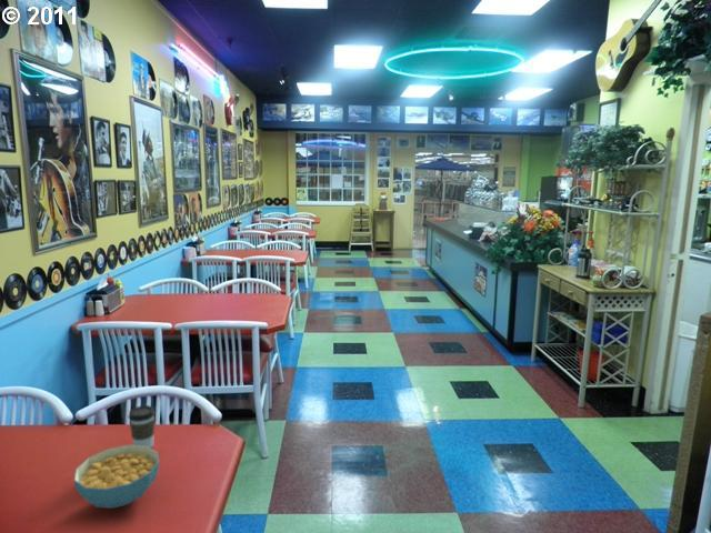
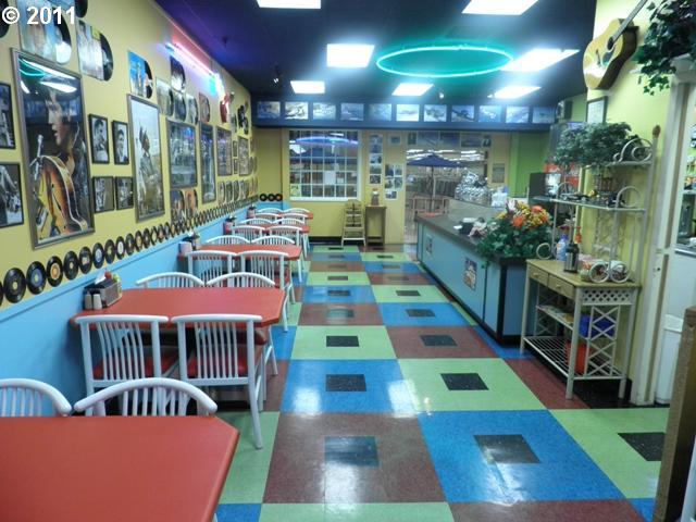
- cereal bowl (119, 482)
- coffee cup (142, 429)
